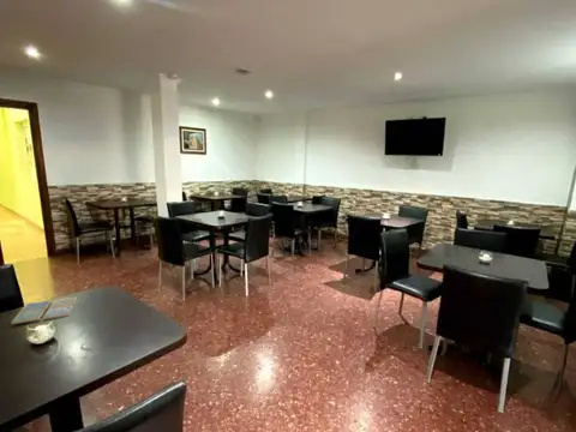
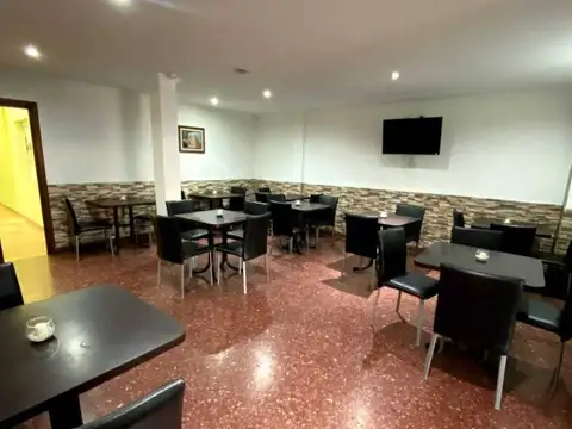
- drink coaster (46, 308)
